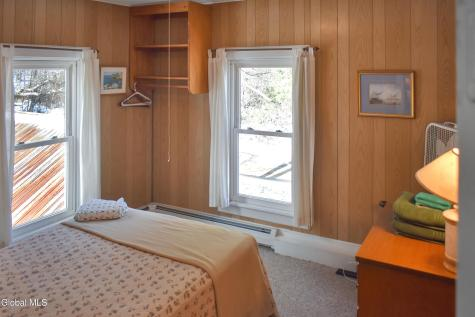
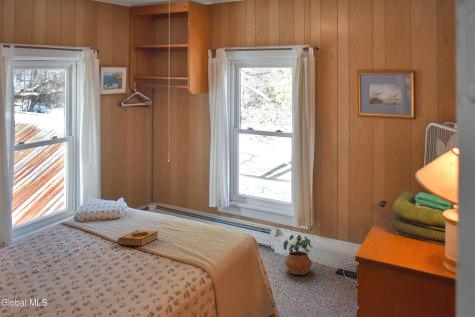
+ hardback book (138, 237)
+ potted plant (298, 252)
